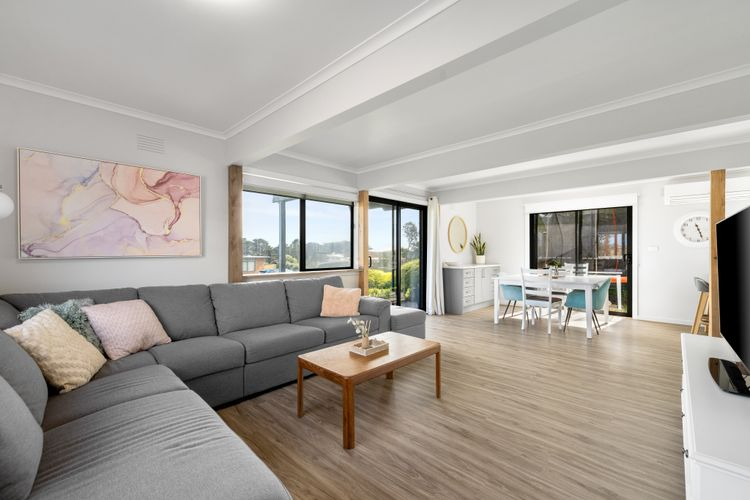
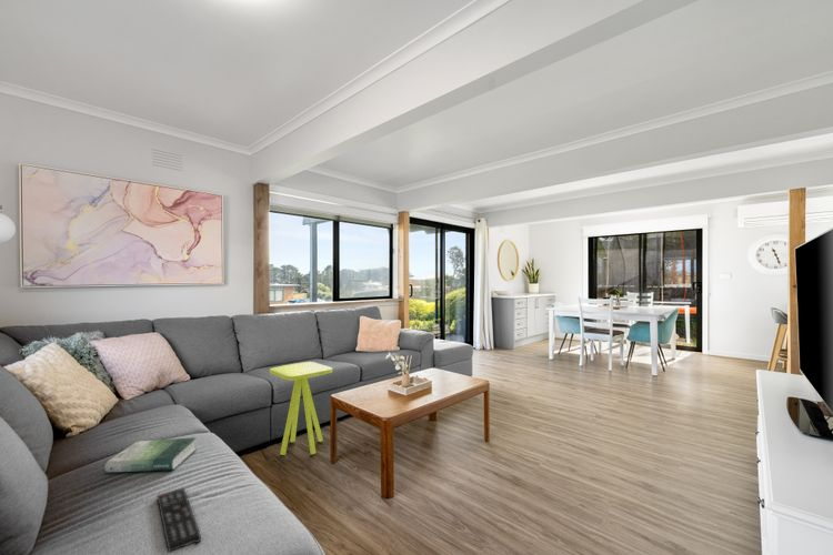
+ remote control (177, 515)
+ book (153, 453)
+ side table (298, 407)
